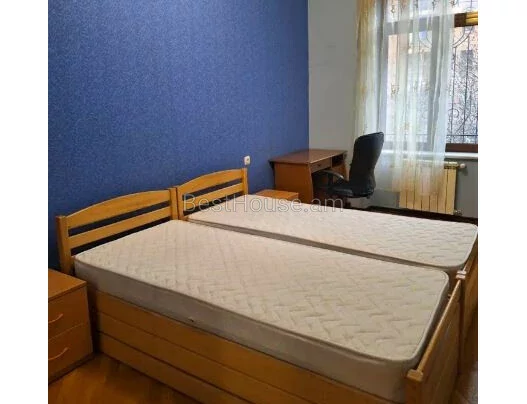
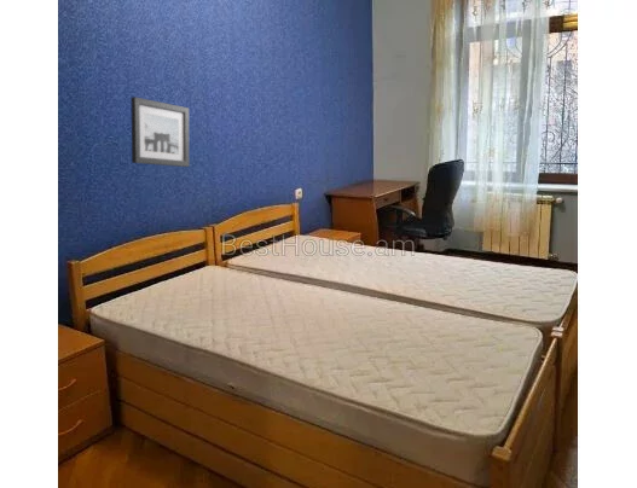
+ wall art (161, 133)
